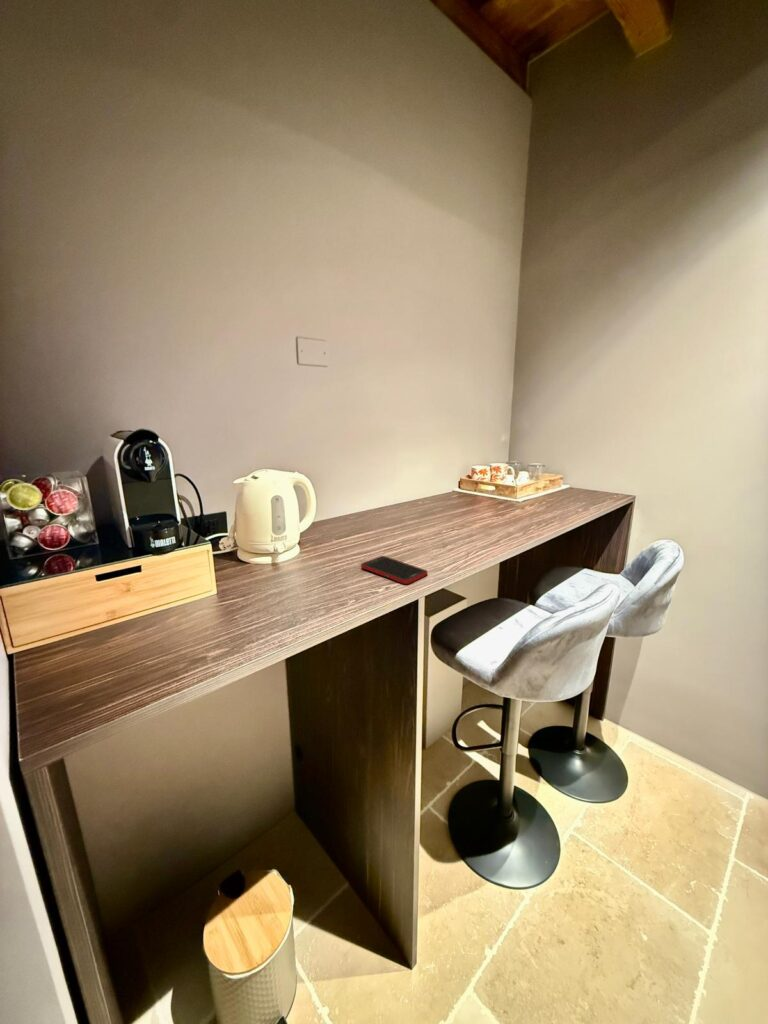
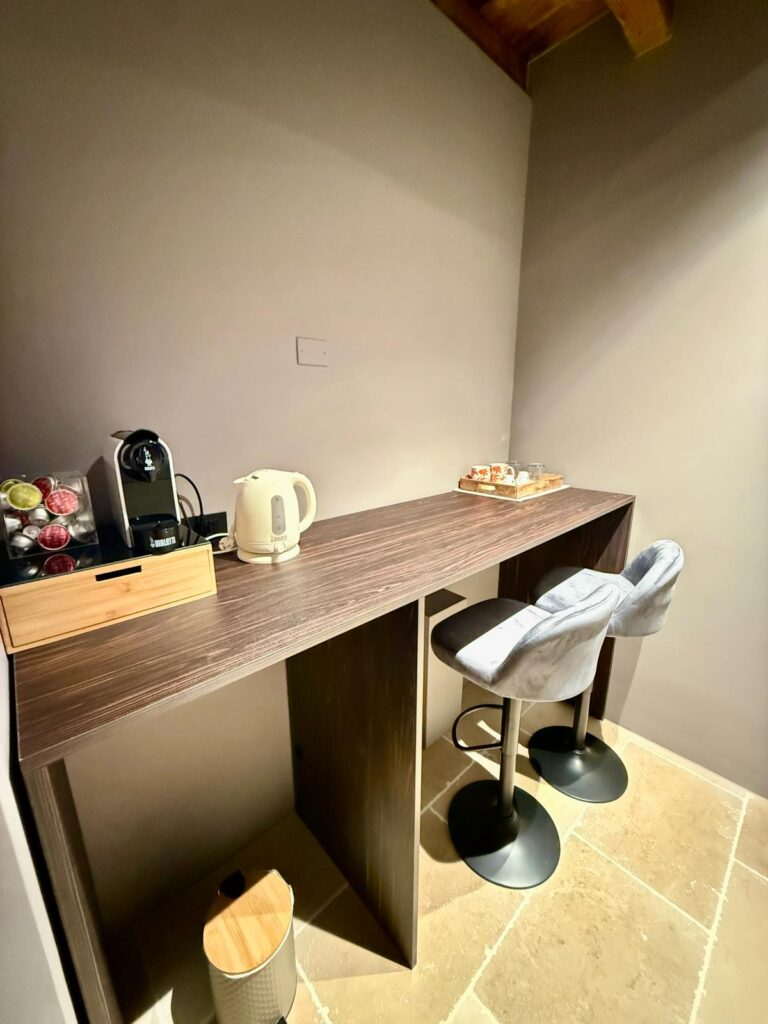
- cell phone (393, 569)
